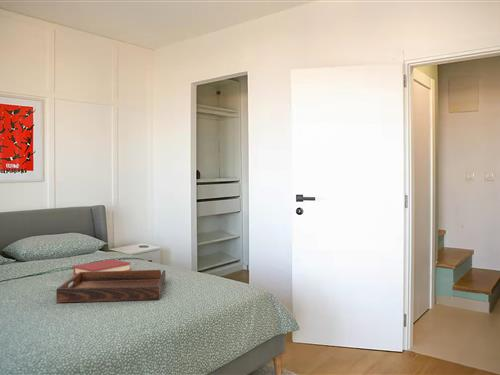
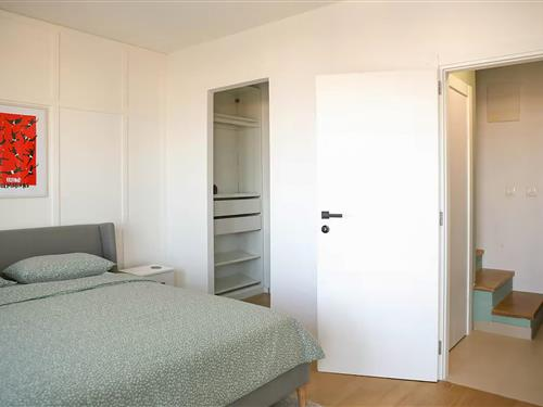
- hardback book (102, 268)
- serving tray (116, 284)
